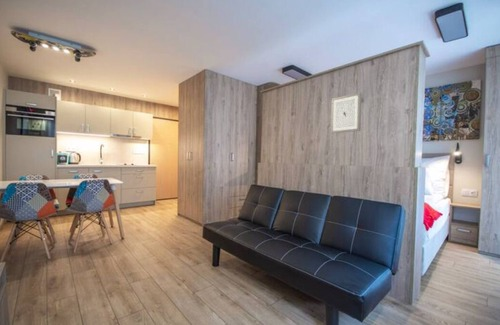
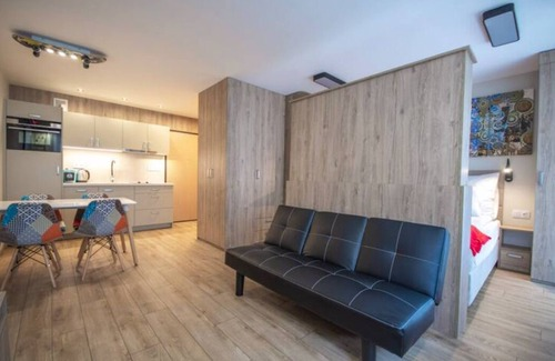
- wall art (345, 114)
